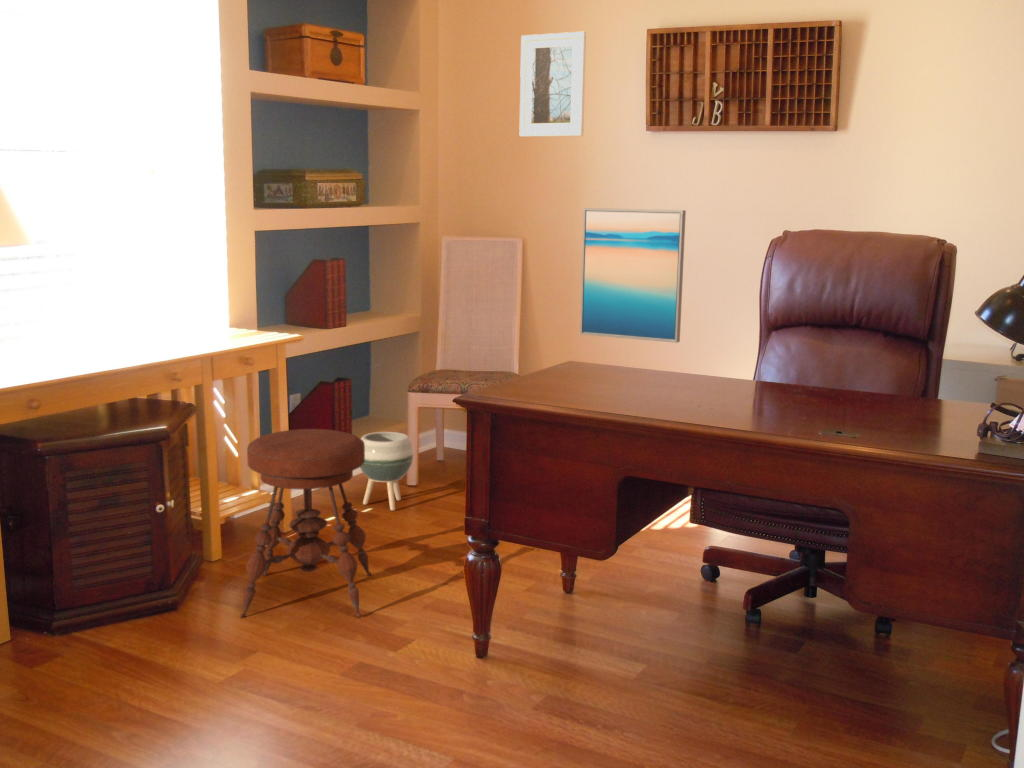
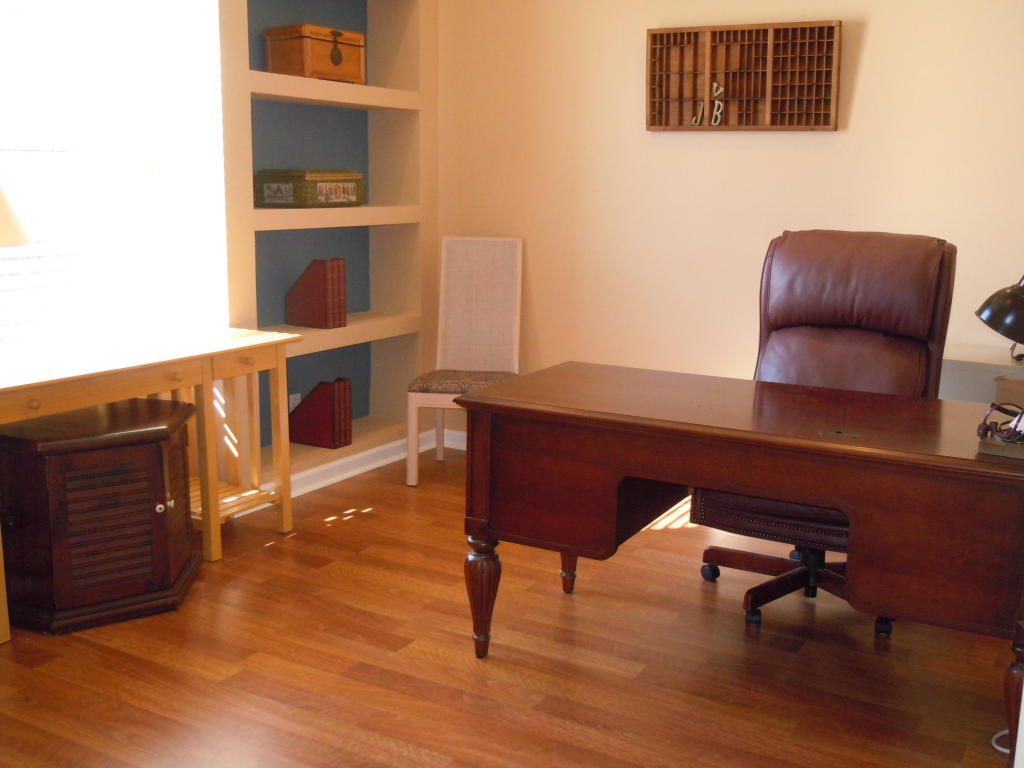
- wall art (631, 274)
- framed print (552, 85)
- planter (385, 471)
- stool (307, 516)
